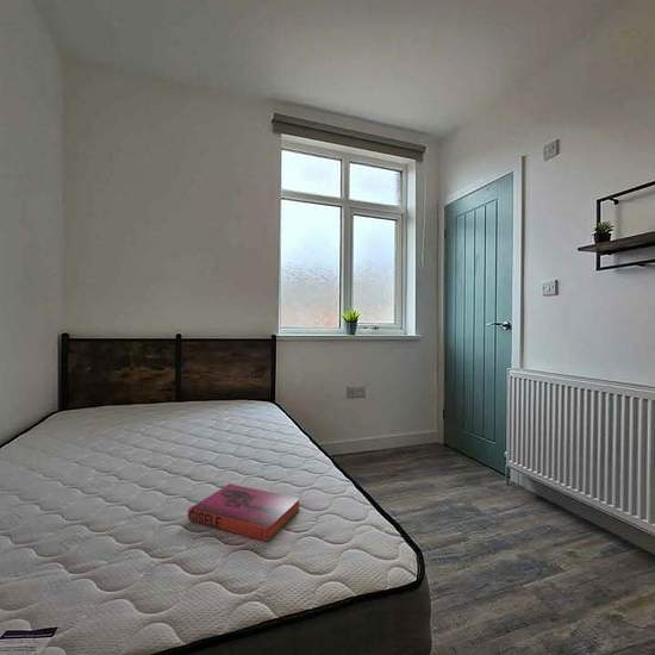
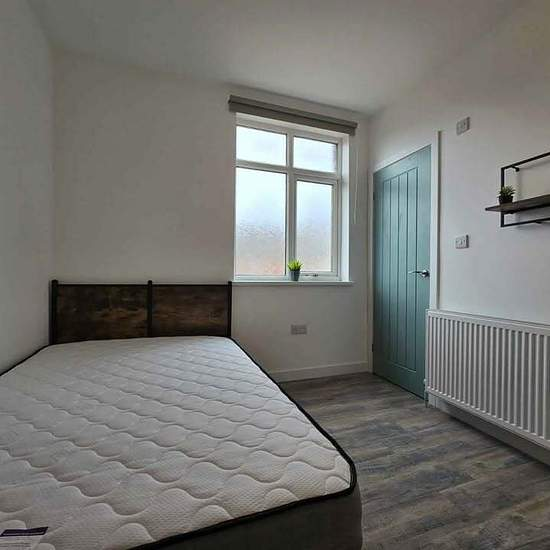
- hardback book (245, 509)
